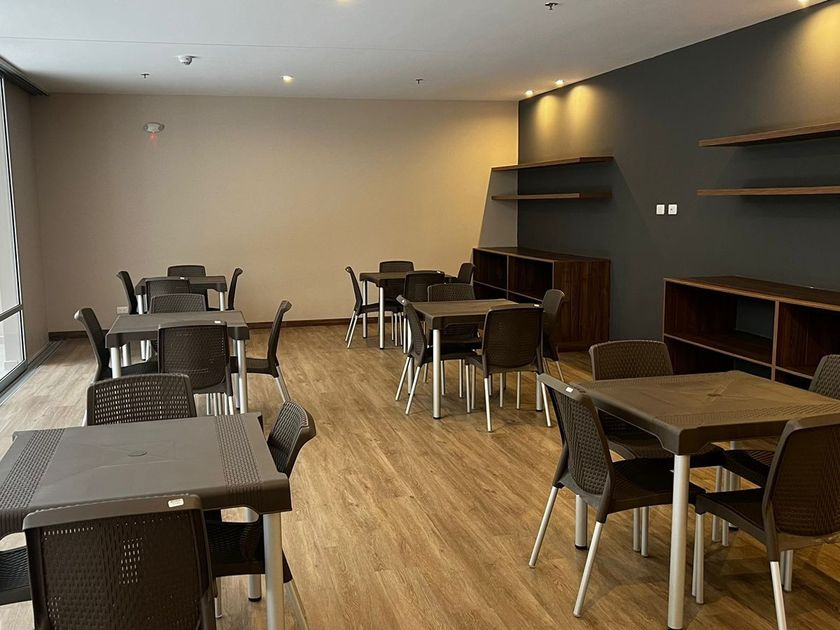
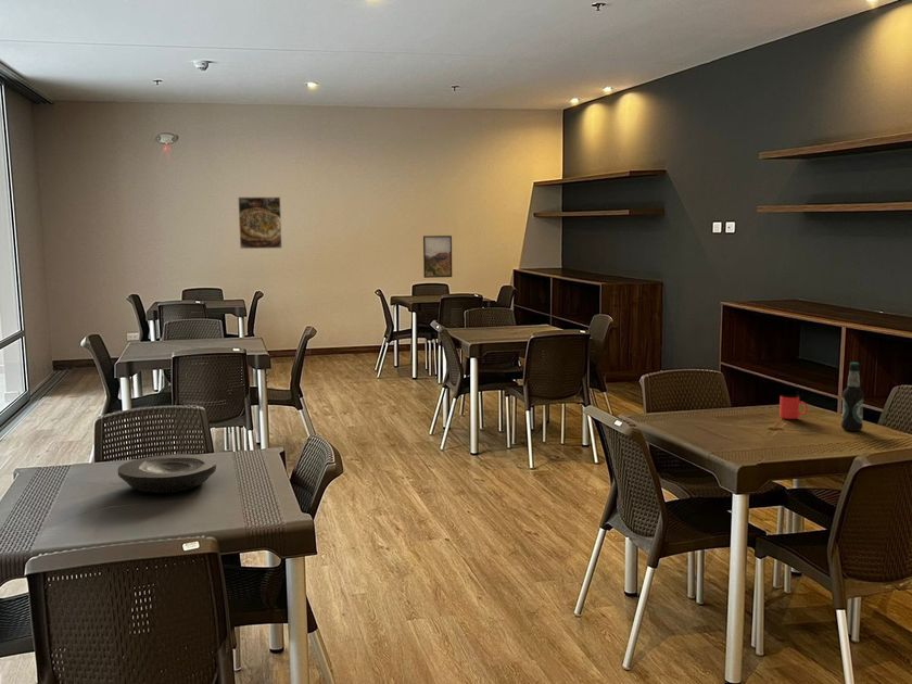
+ cup (793, 407)
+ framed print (438, 256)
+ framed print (259, 223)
+ bottle (852, 396)
+ plate (168, 476)
